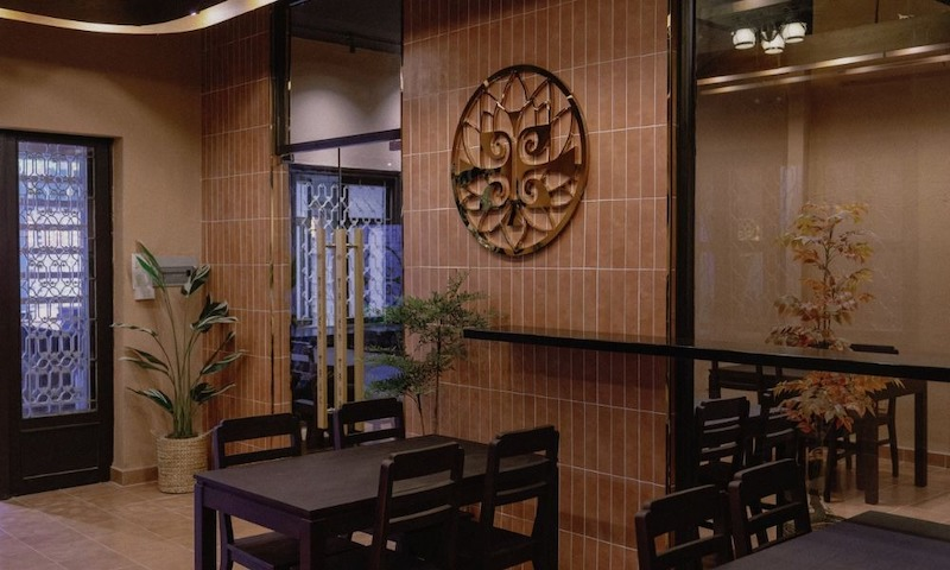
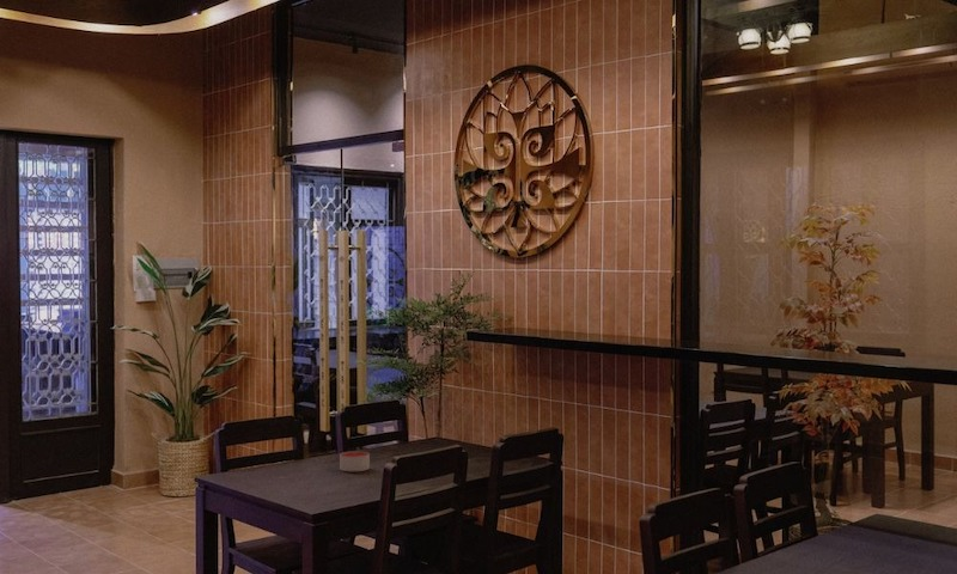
+ candle (354, 460)
